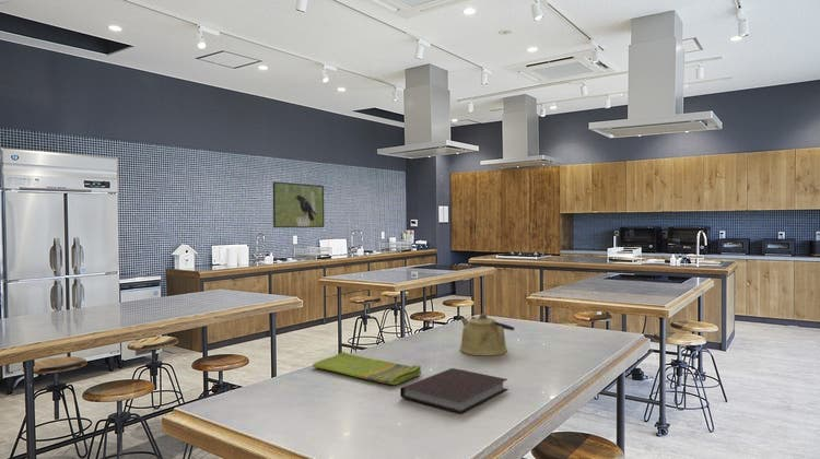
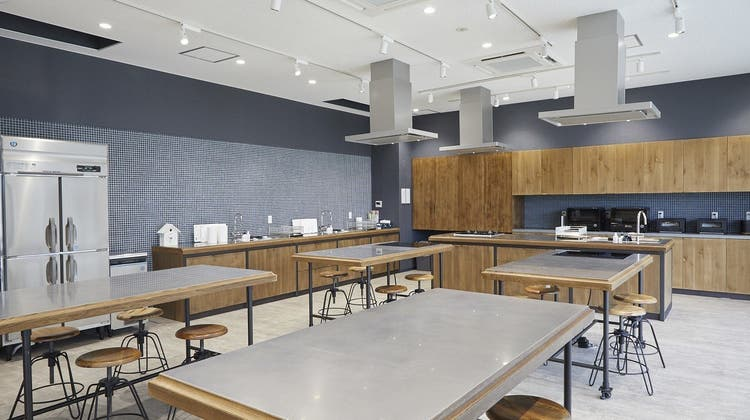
- kettle (480, 330)
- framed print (300, 205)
- dish towel (365, 366)
- notebook (455, 388)
